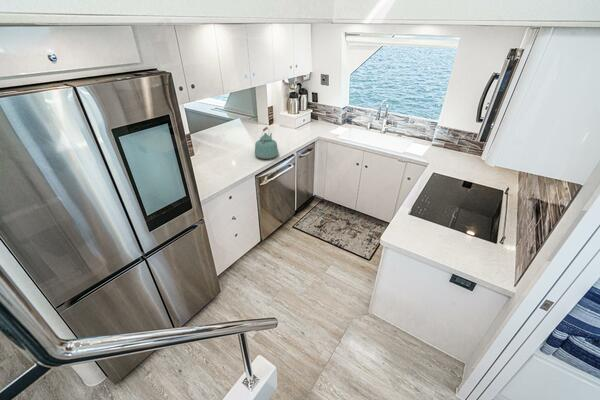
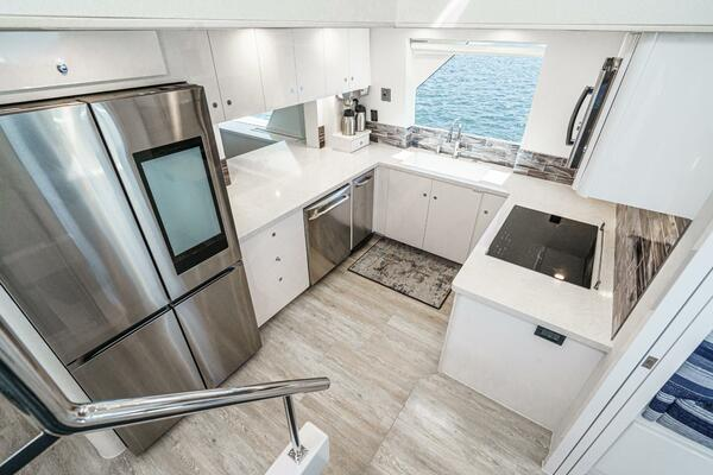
- kettle (266, 141)
